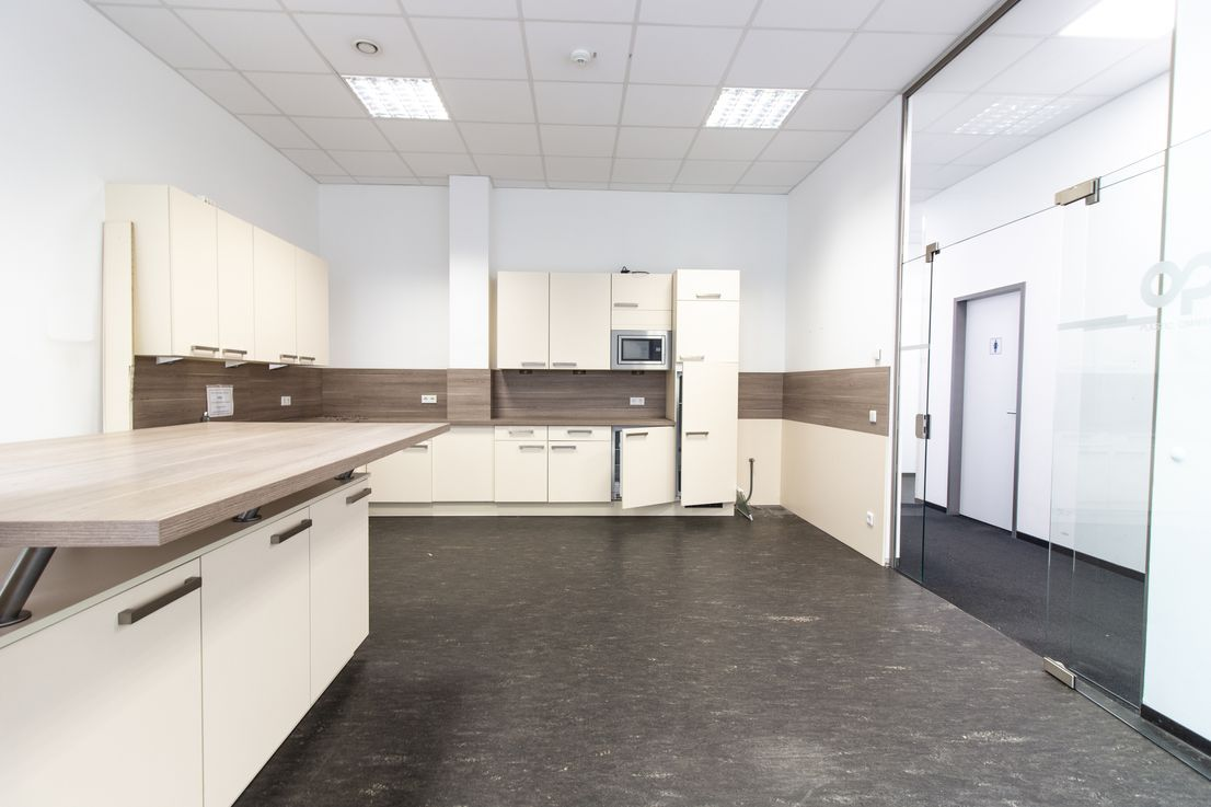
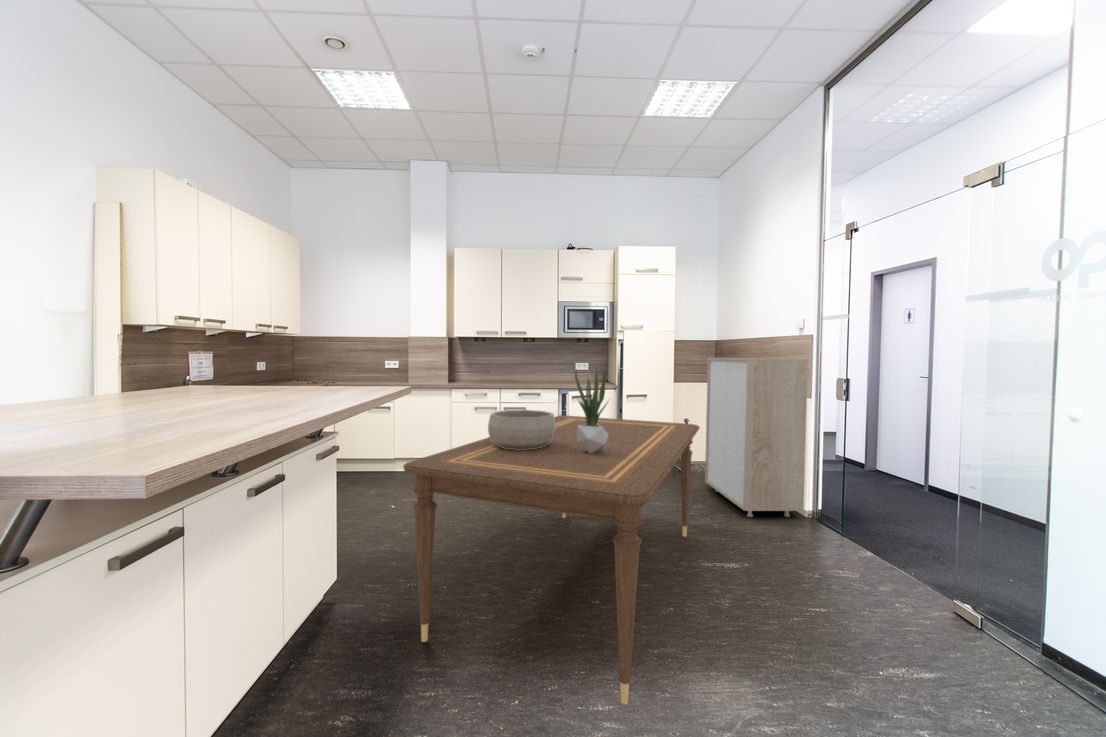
+ decorative bowl (522, 429)
+ potted plant (592, 410)
+ dining table (584, 508)
+ storage cabinet (752, 430)
